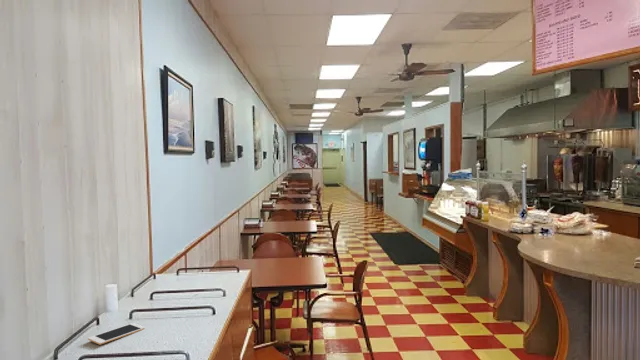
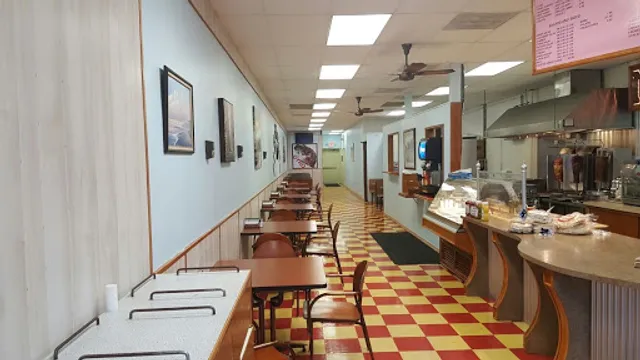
- cell phone (117, 333)
